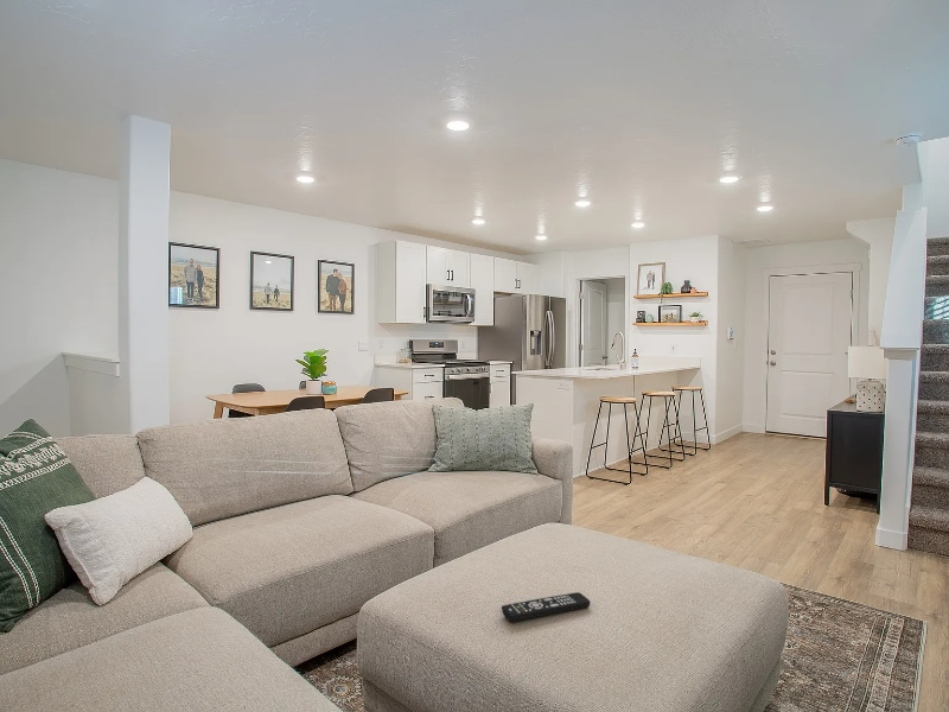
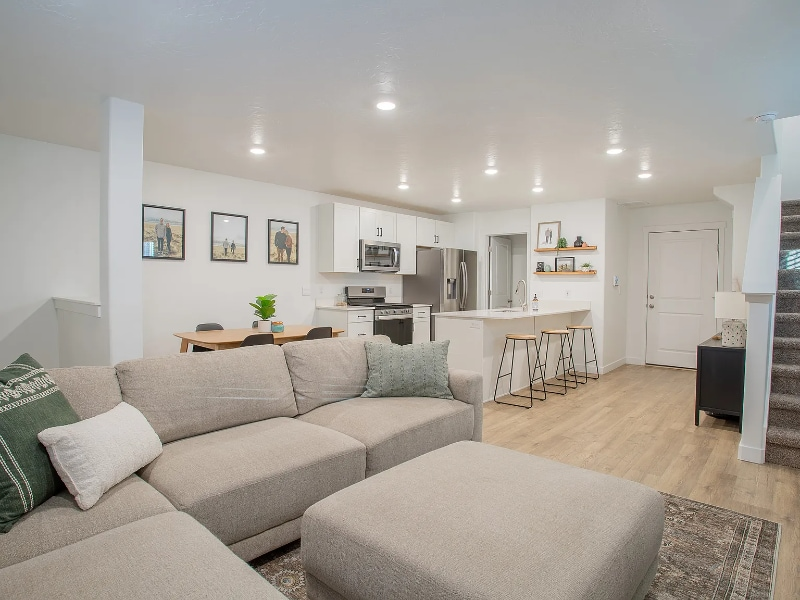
- remote control (546, 606)
